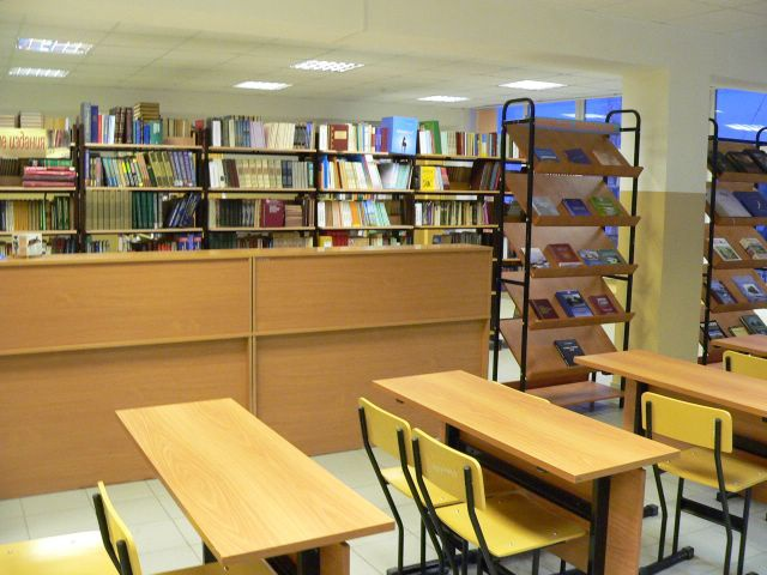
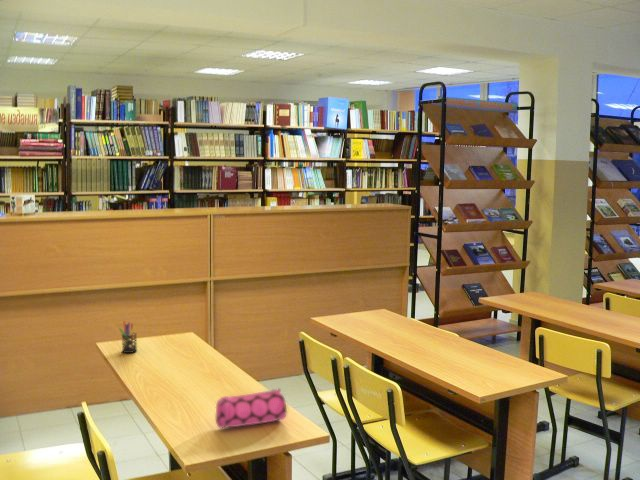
+ pen holder (127, 336)
+ pencil case (250, 407)
